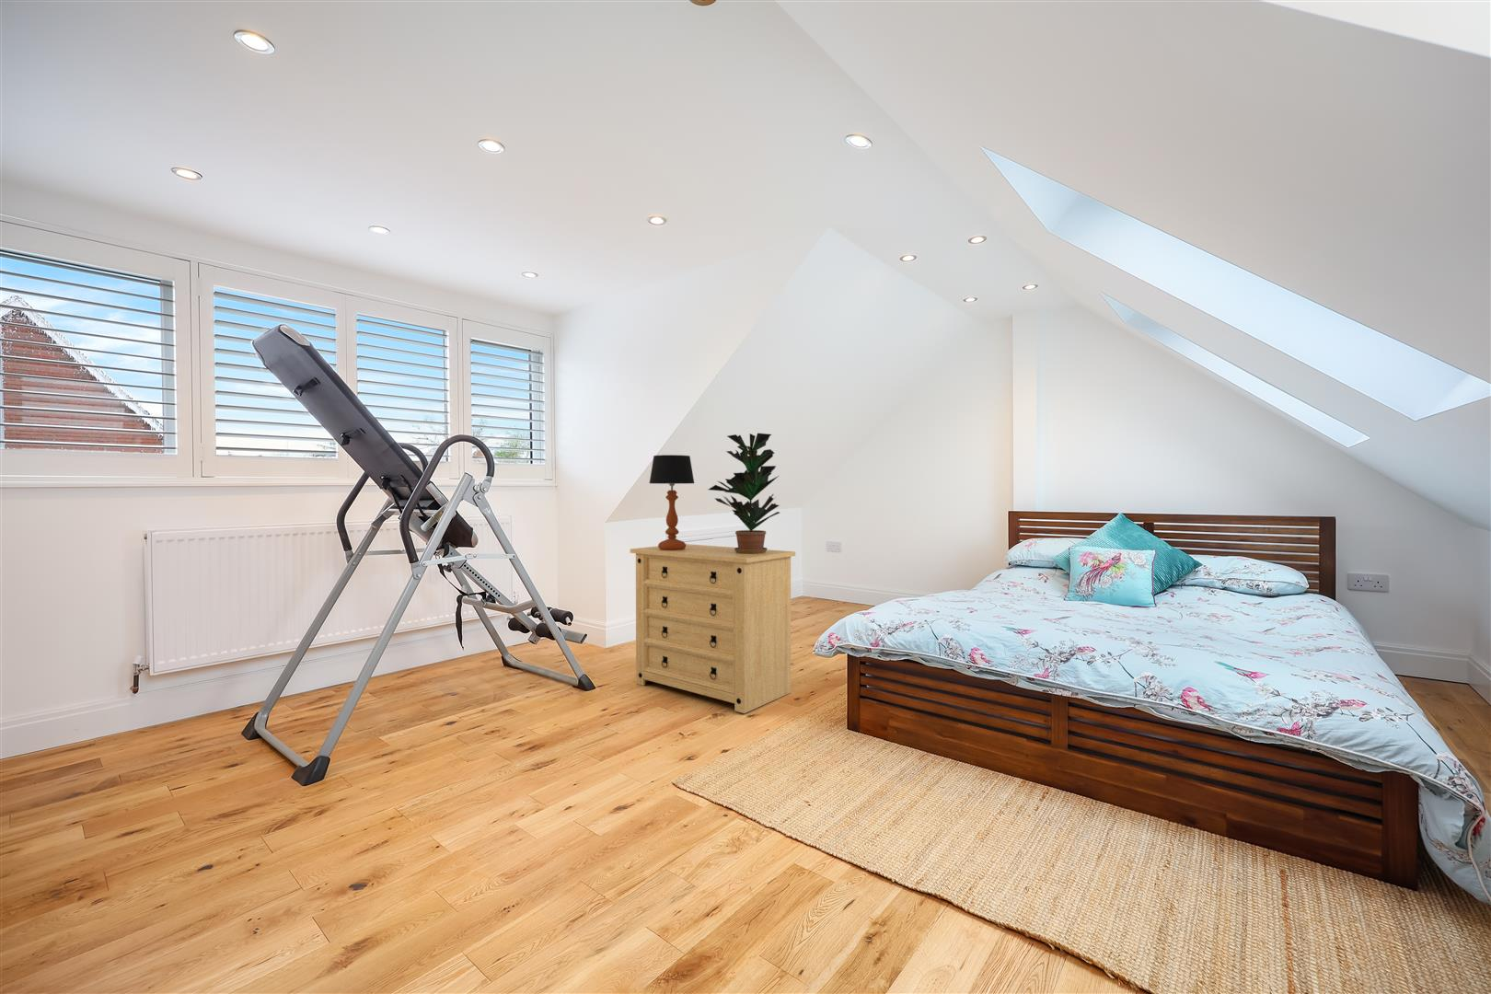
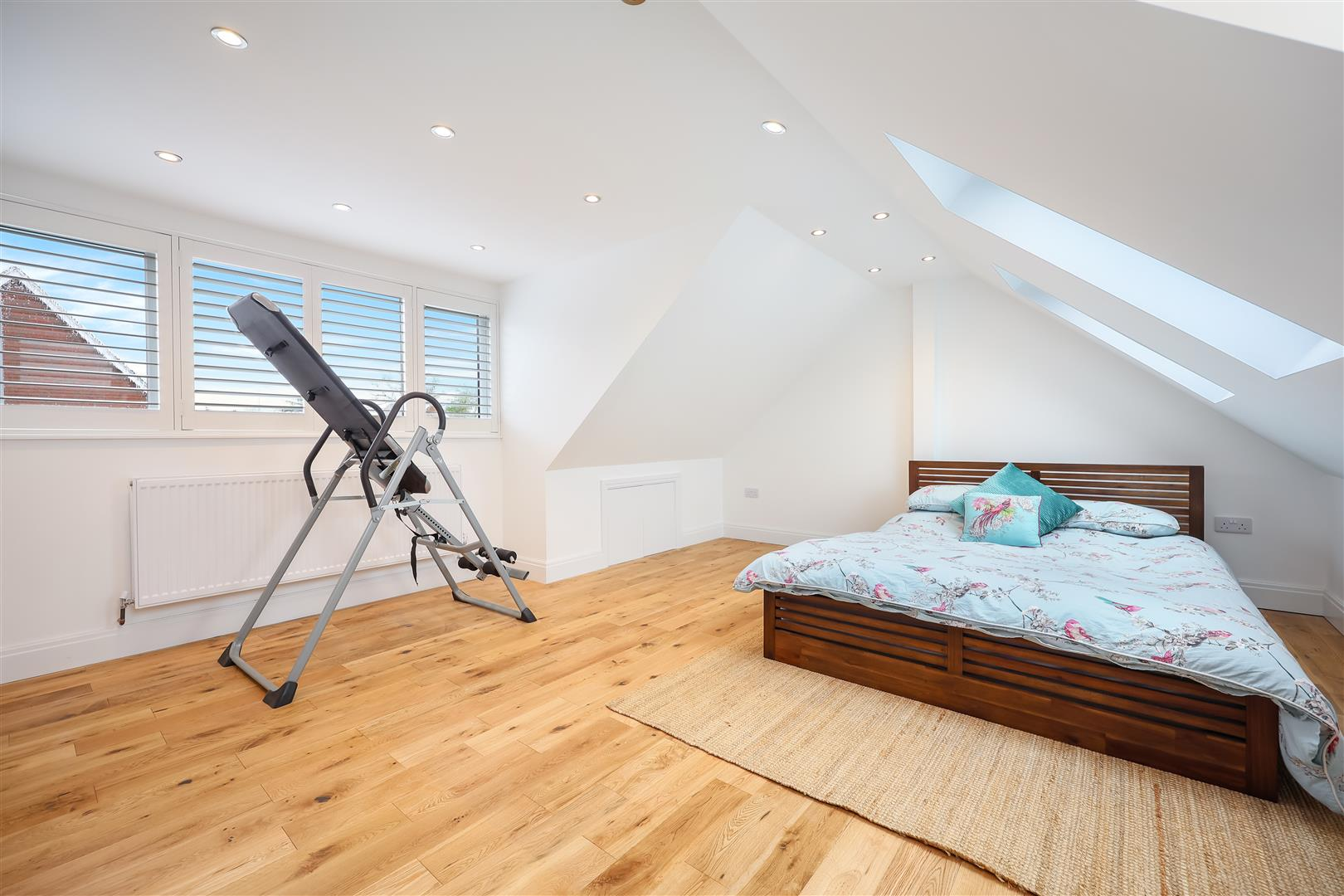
- potted plant (743, 493)
- dresser (710, 619)
- table lamp (672, 501)
